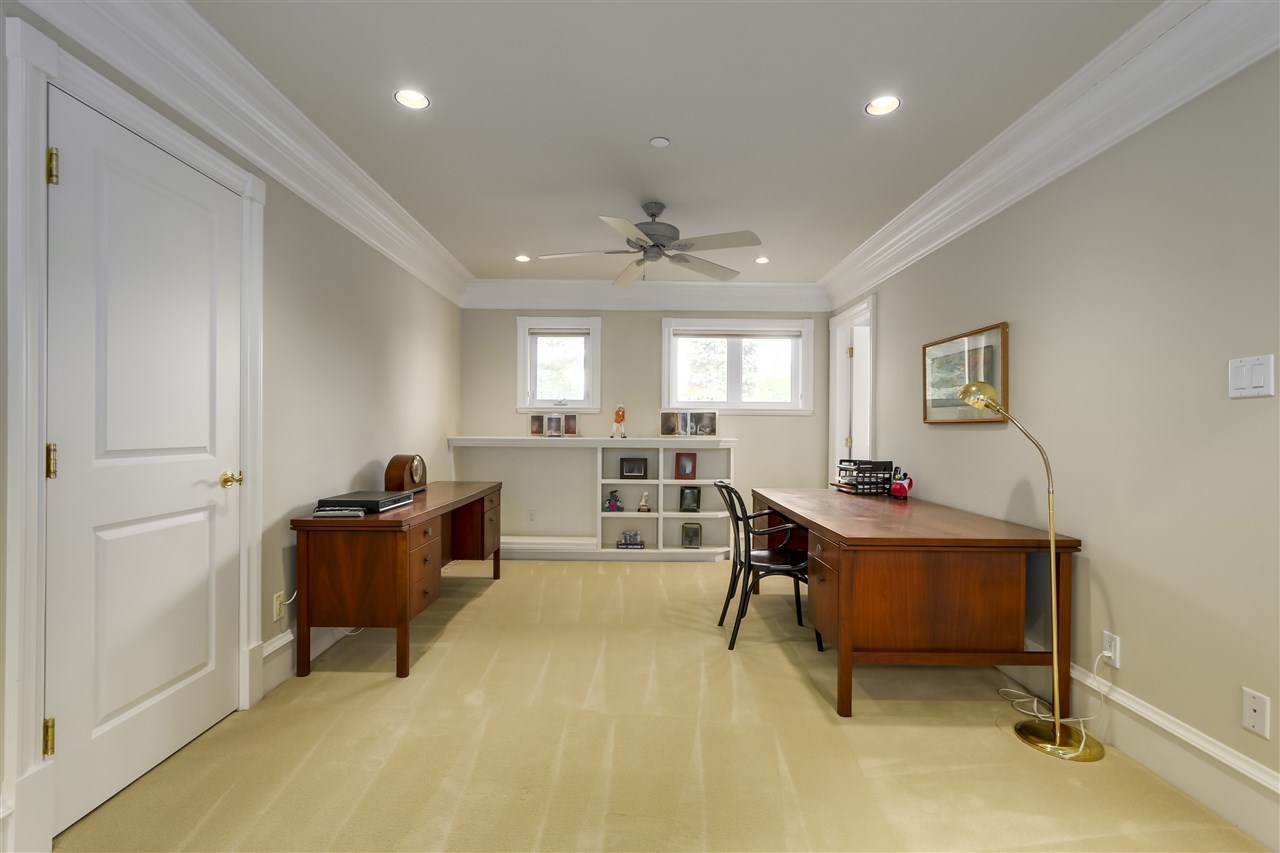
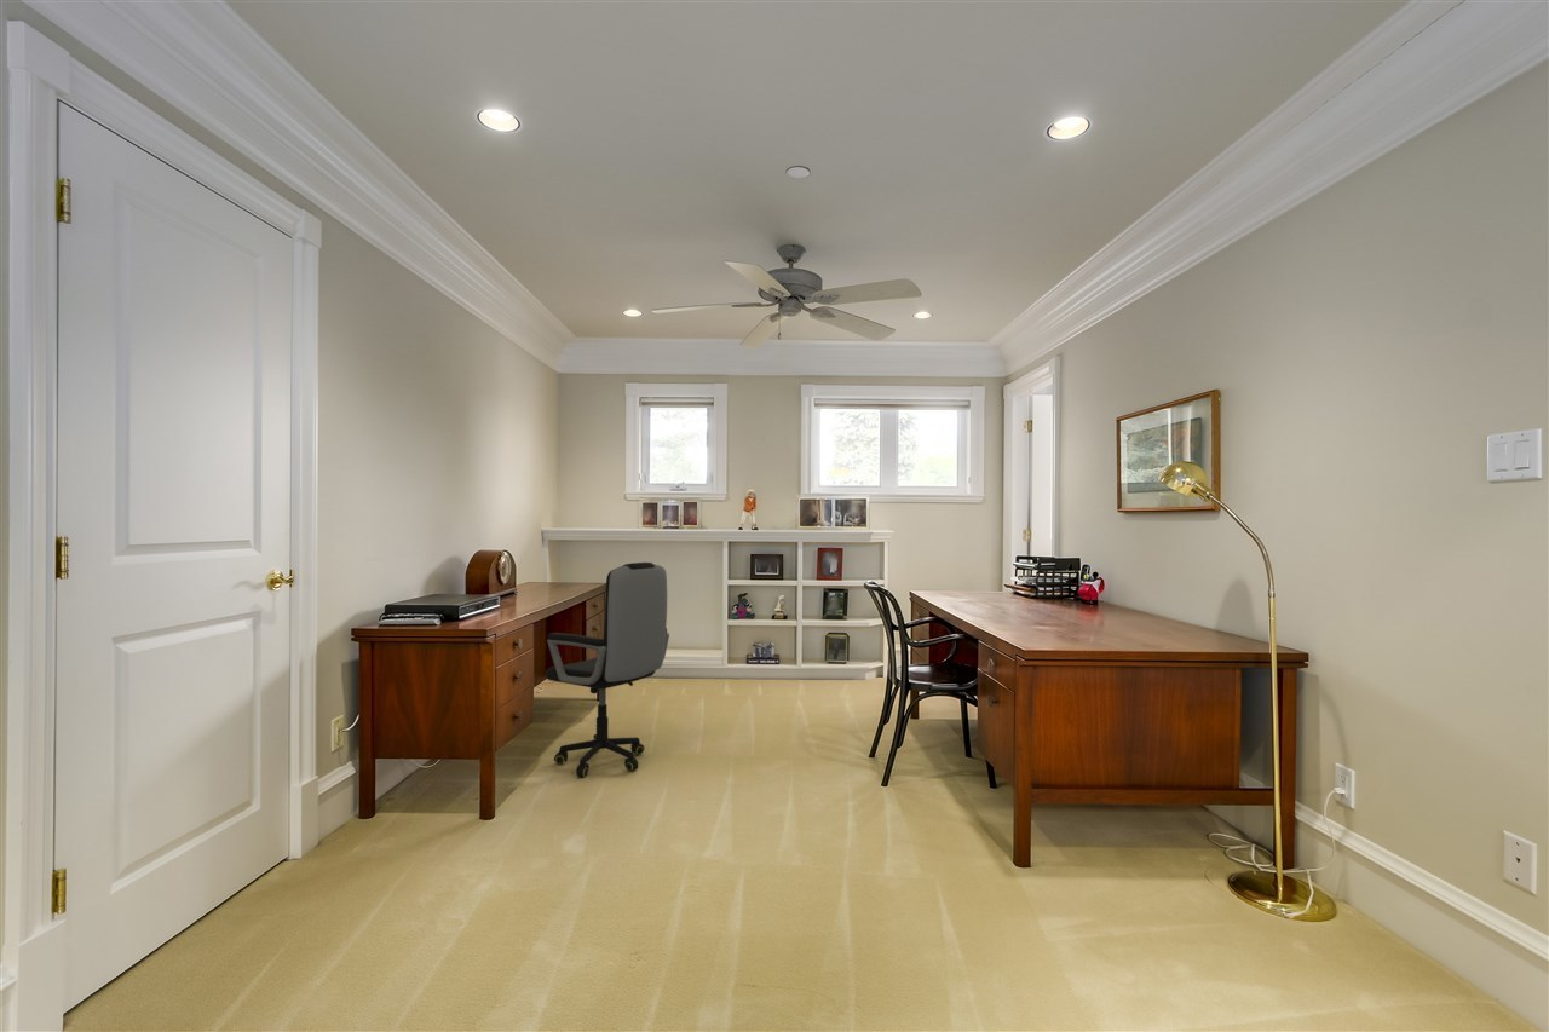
+ office chair (609, 662)
